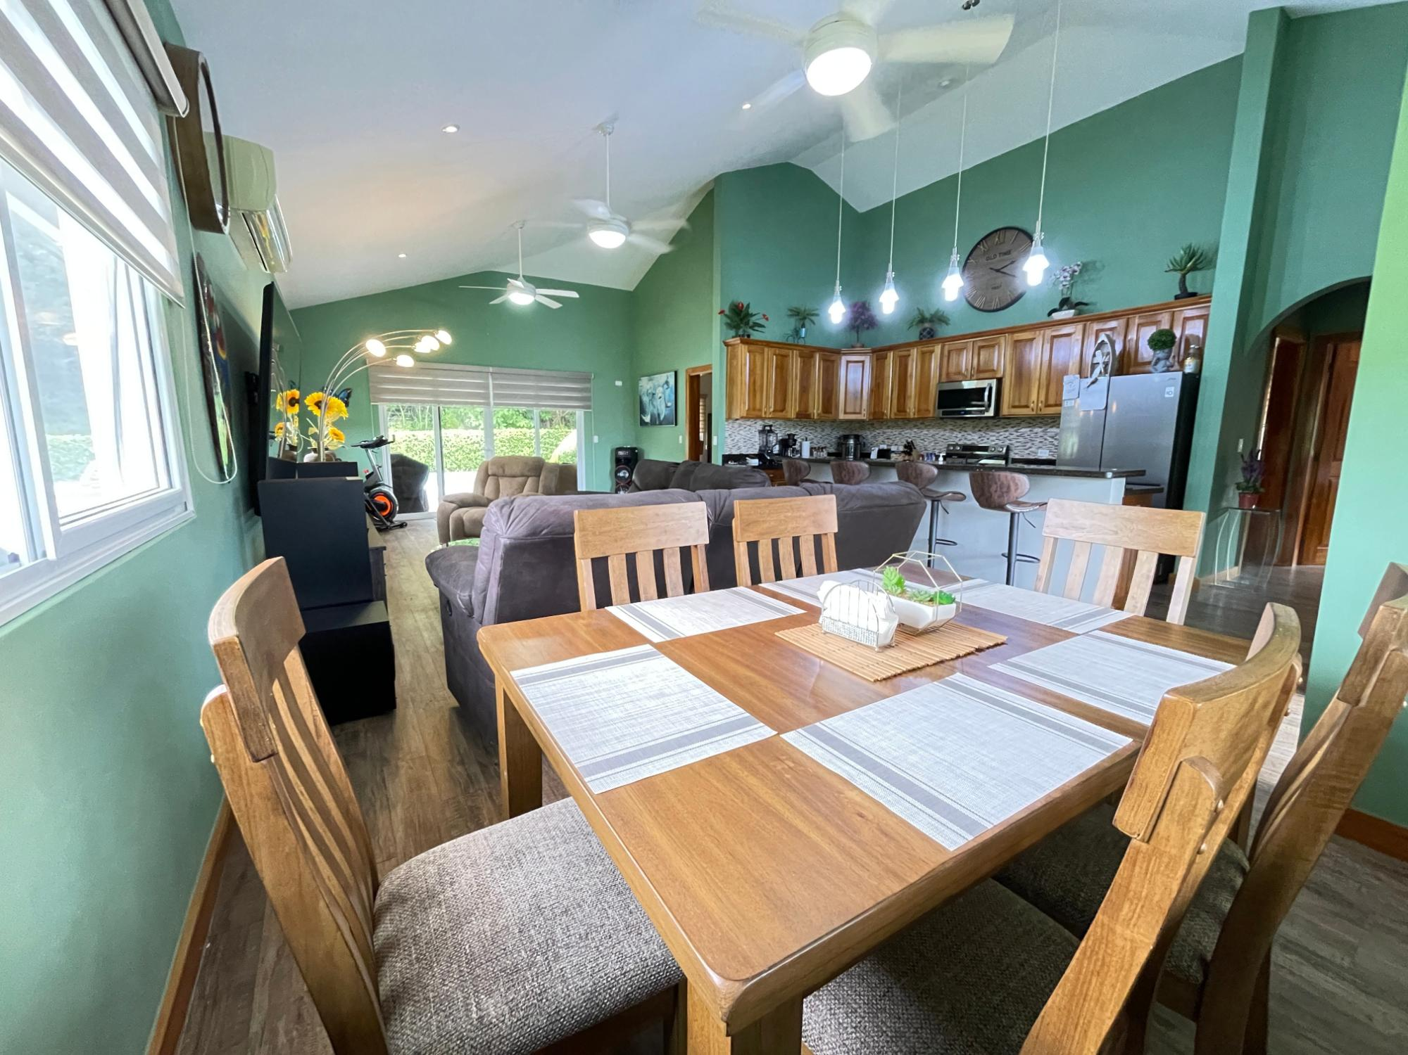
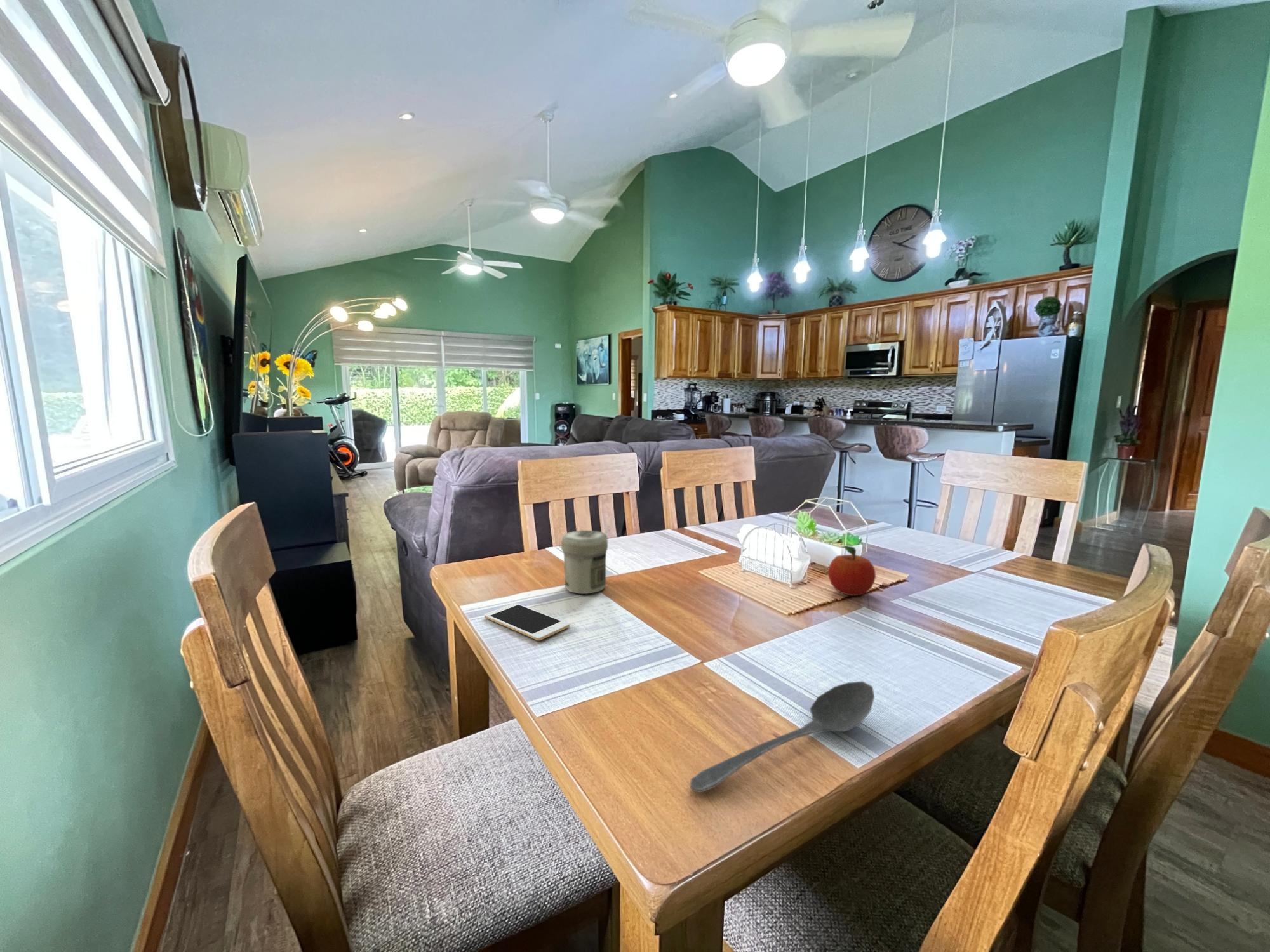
+ fruit (852, 571)
+ stirrer (790, 732)
+ jar (585, 561)
+ cell phone (526, 620)
